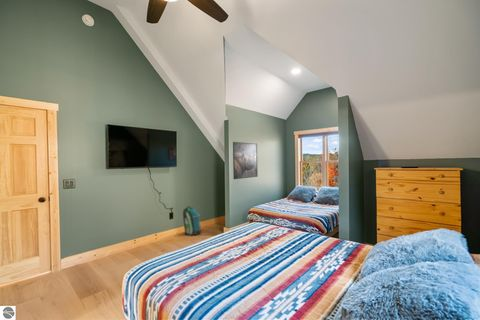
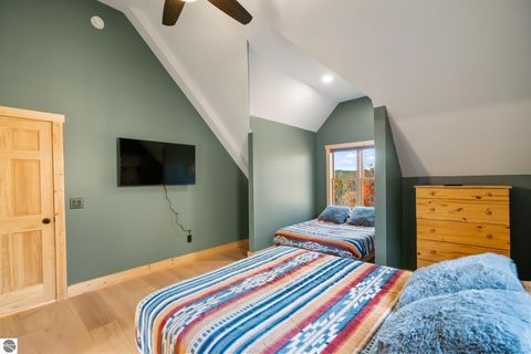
- backpack (192, 219)
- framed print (245, 160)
